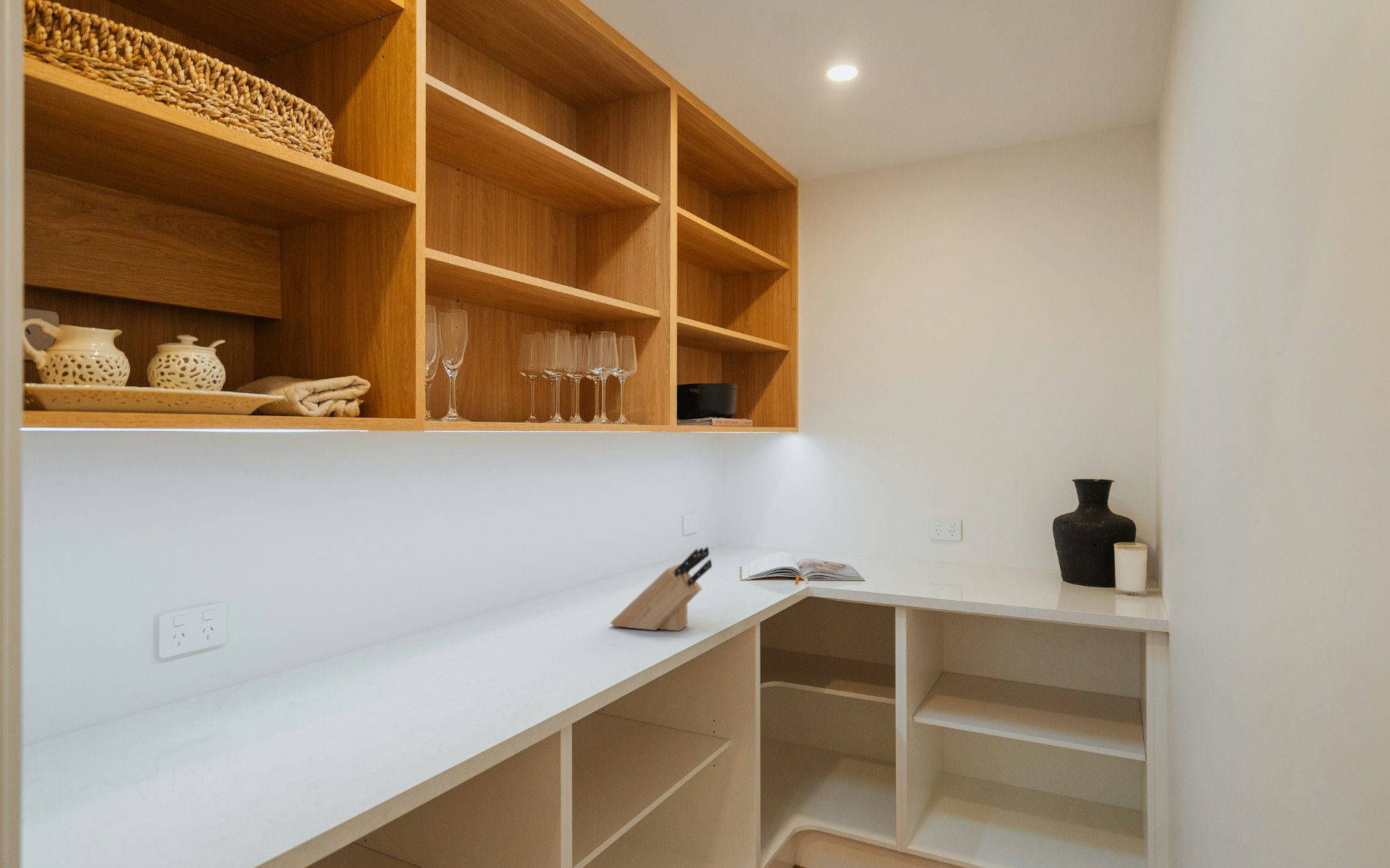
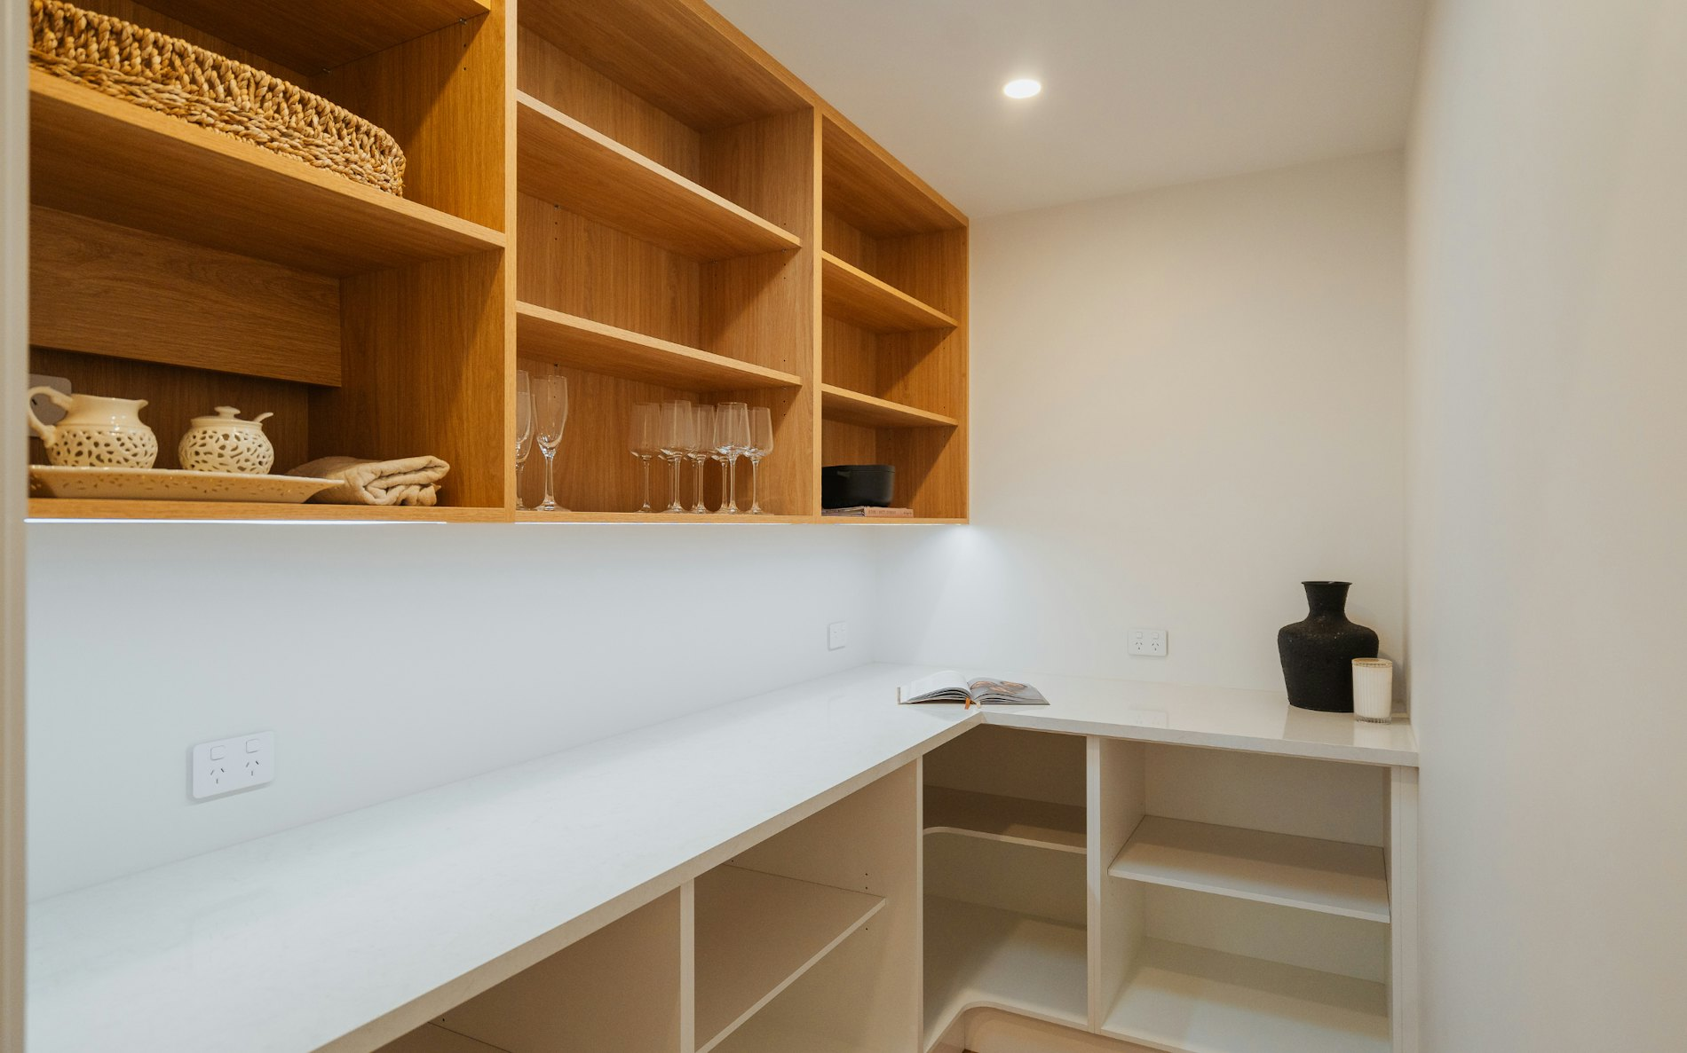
- knife block (663, 586)
